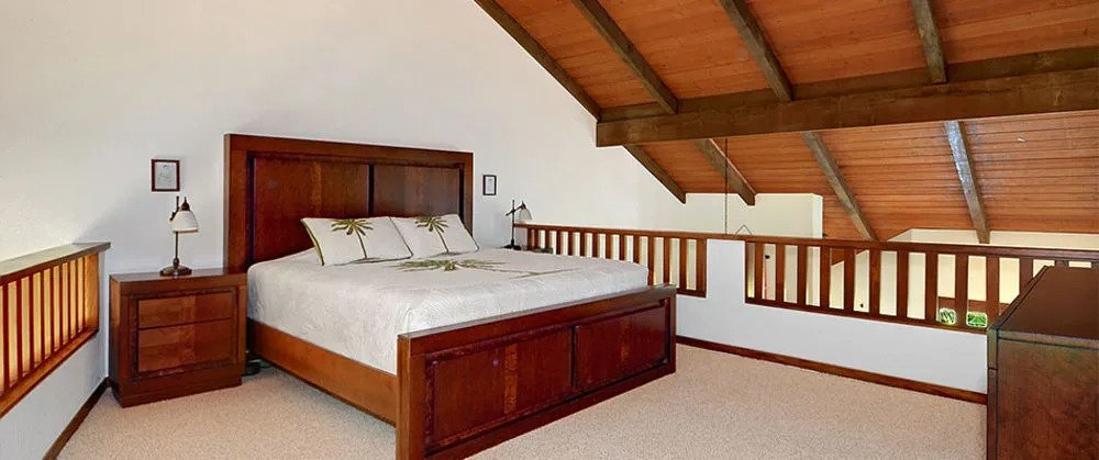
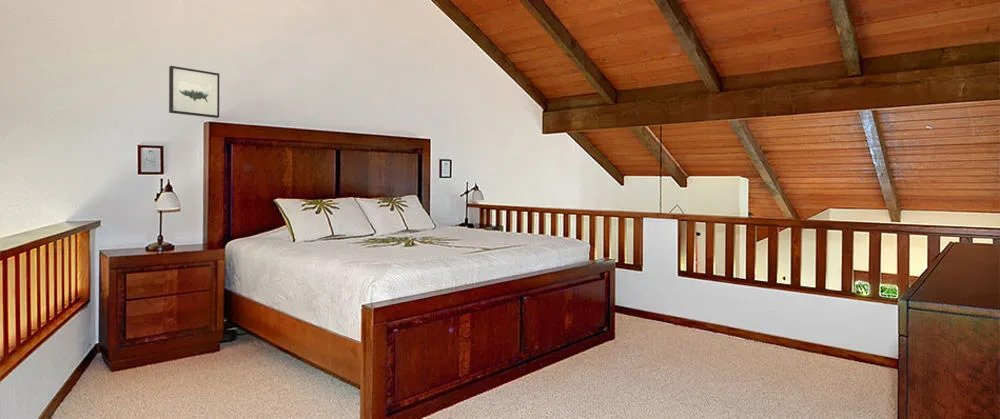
+ wall art (194, 92)
